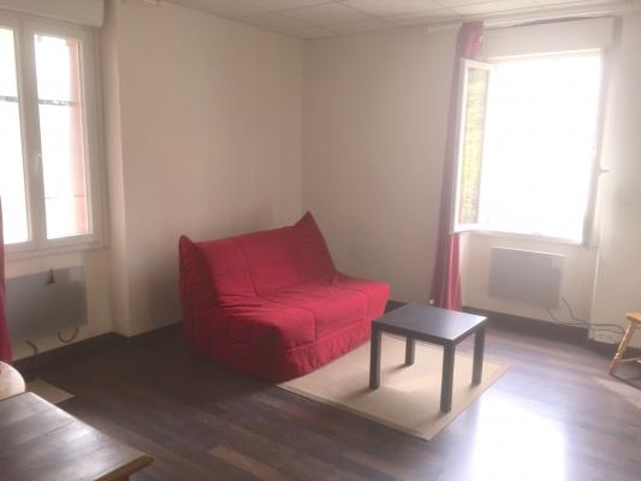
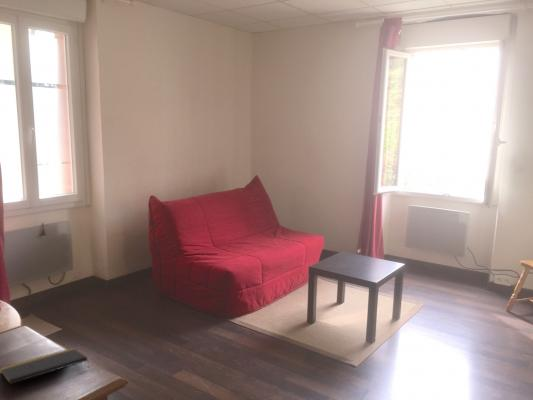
+ notepad (44, 364)
